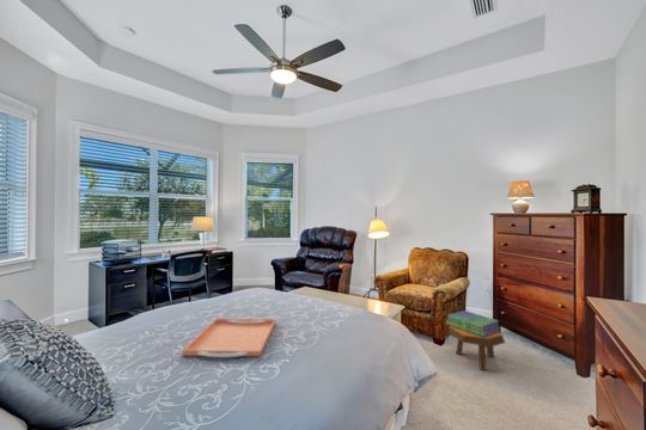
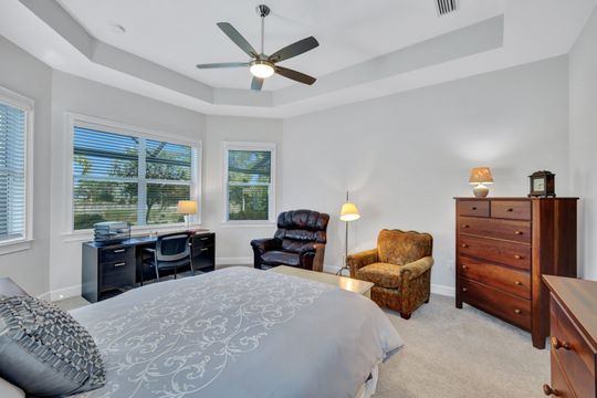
- stack of books (473, 322)
- footstool (474, 343)
- serving tray (234, 334)
